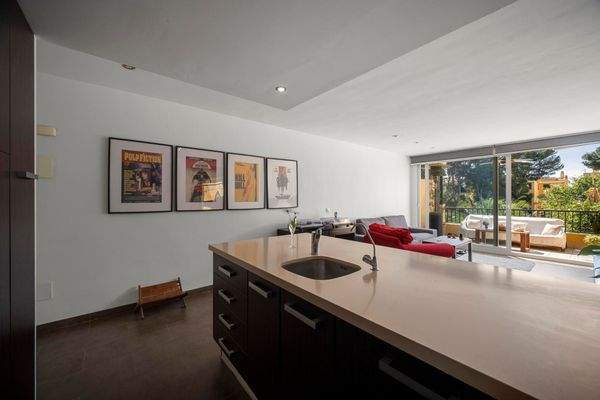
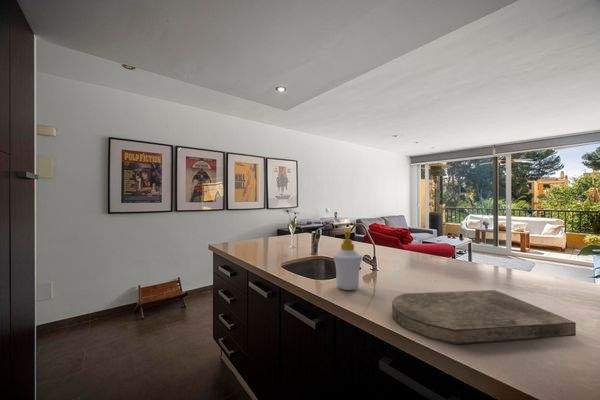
+ cutting board (464, 312)
+ soap bottle (347, 258)
